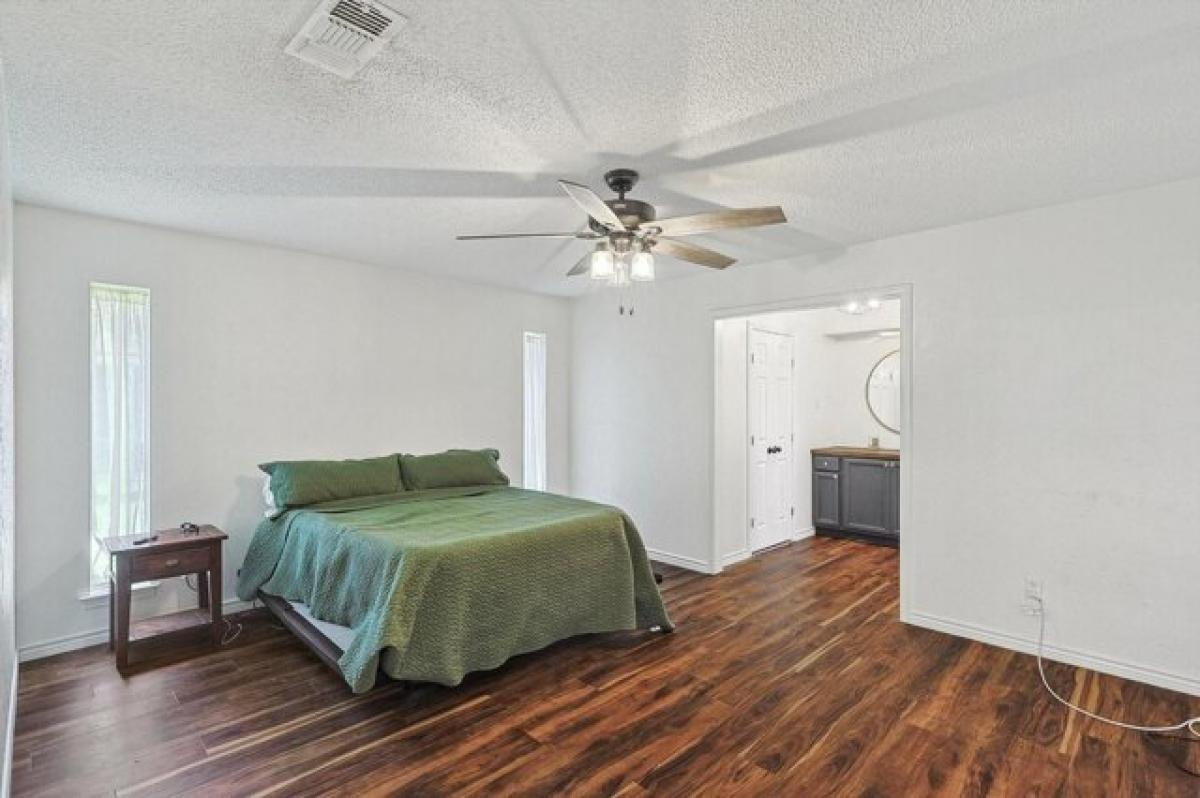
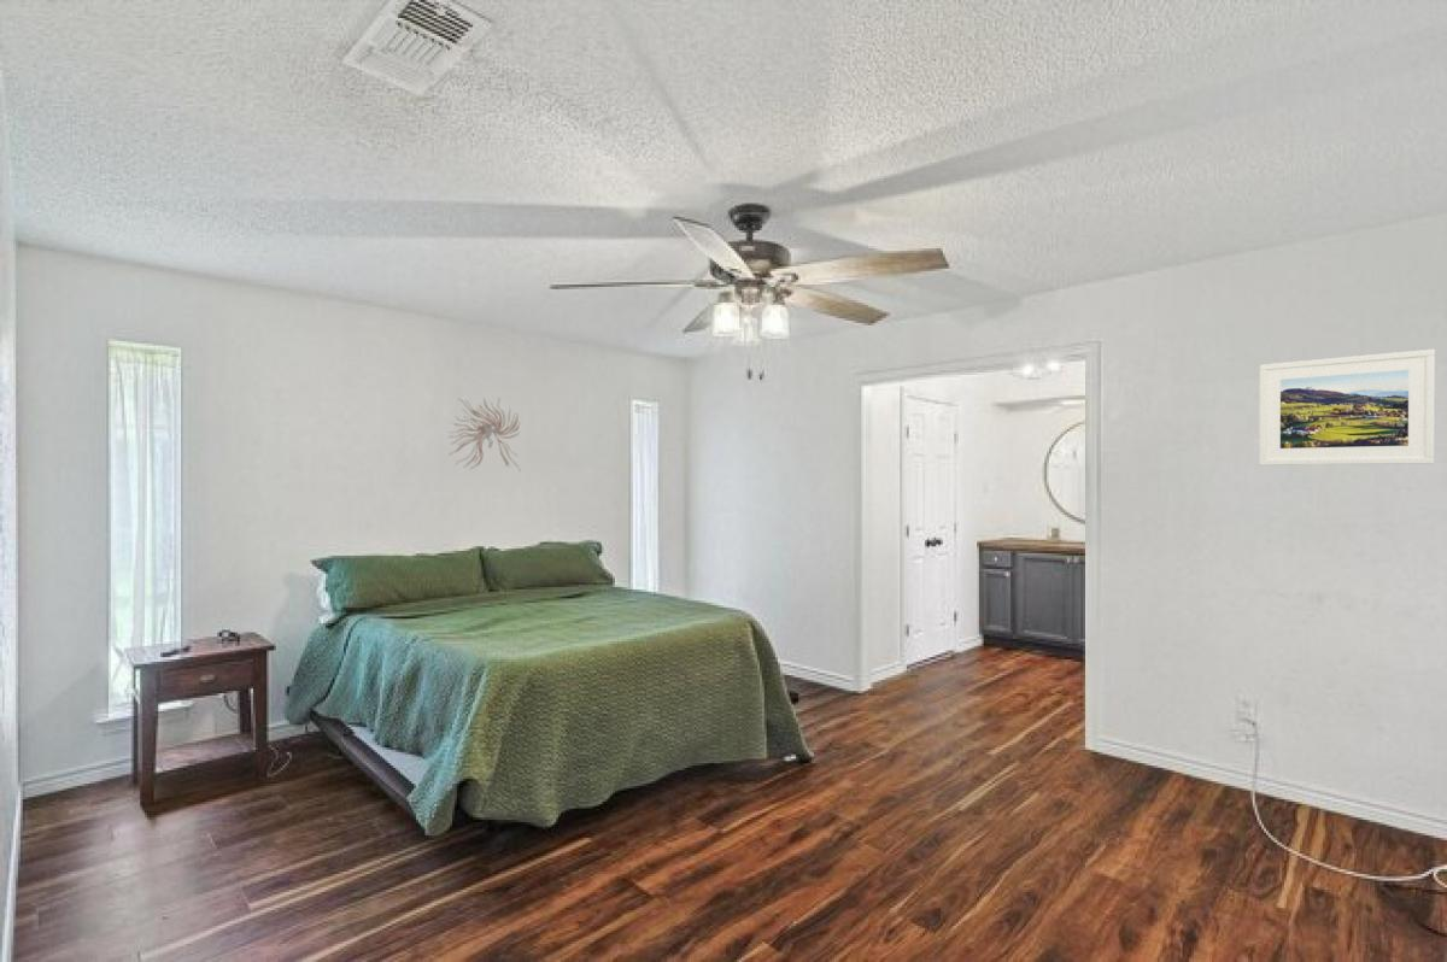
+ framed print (1341, 411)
+ wall sculpture (485, 433)
